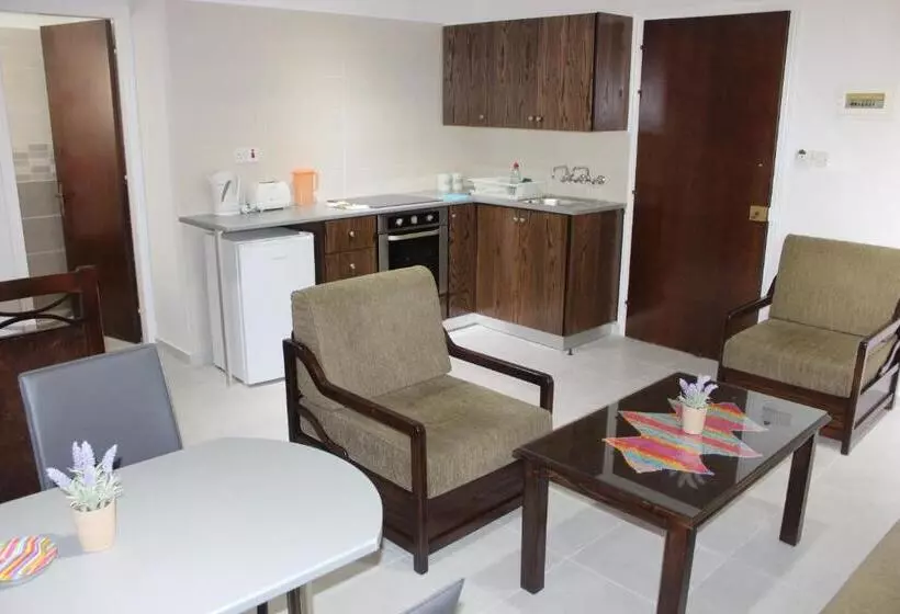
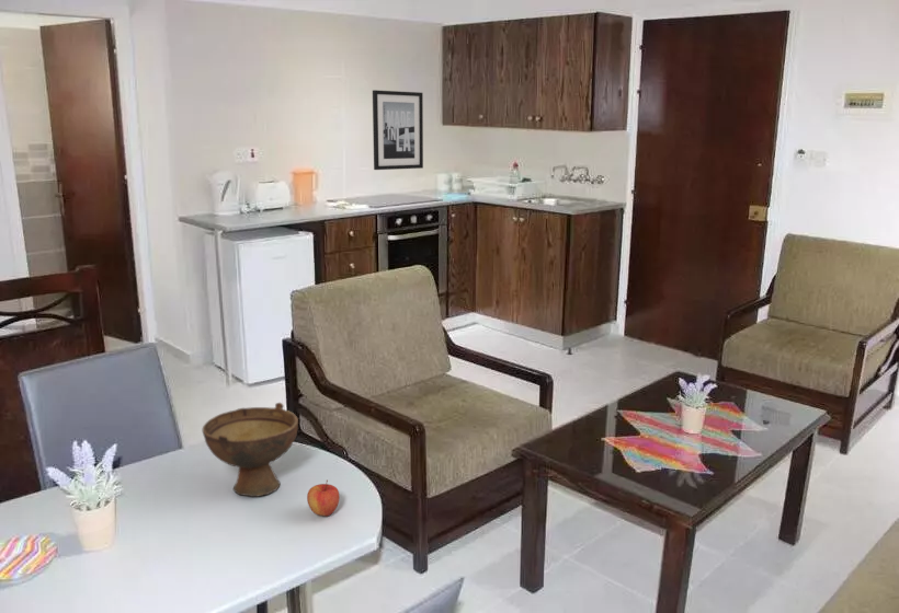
+ wall art (398, 130)
+ apple (322, 498)
+ bowl (252, 452)
